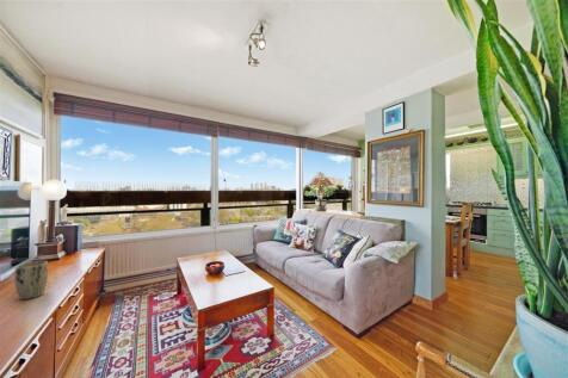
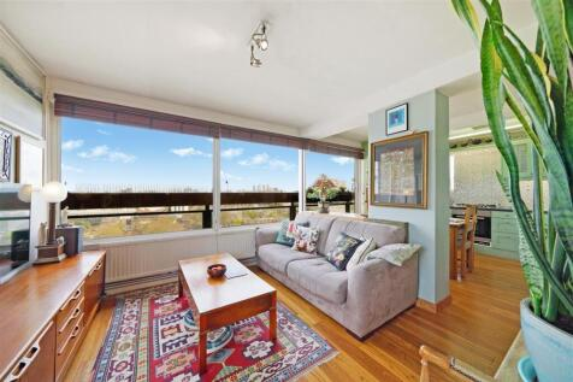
- plant pot (31, 279)
